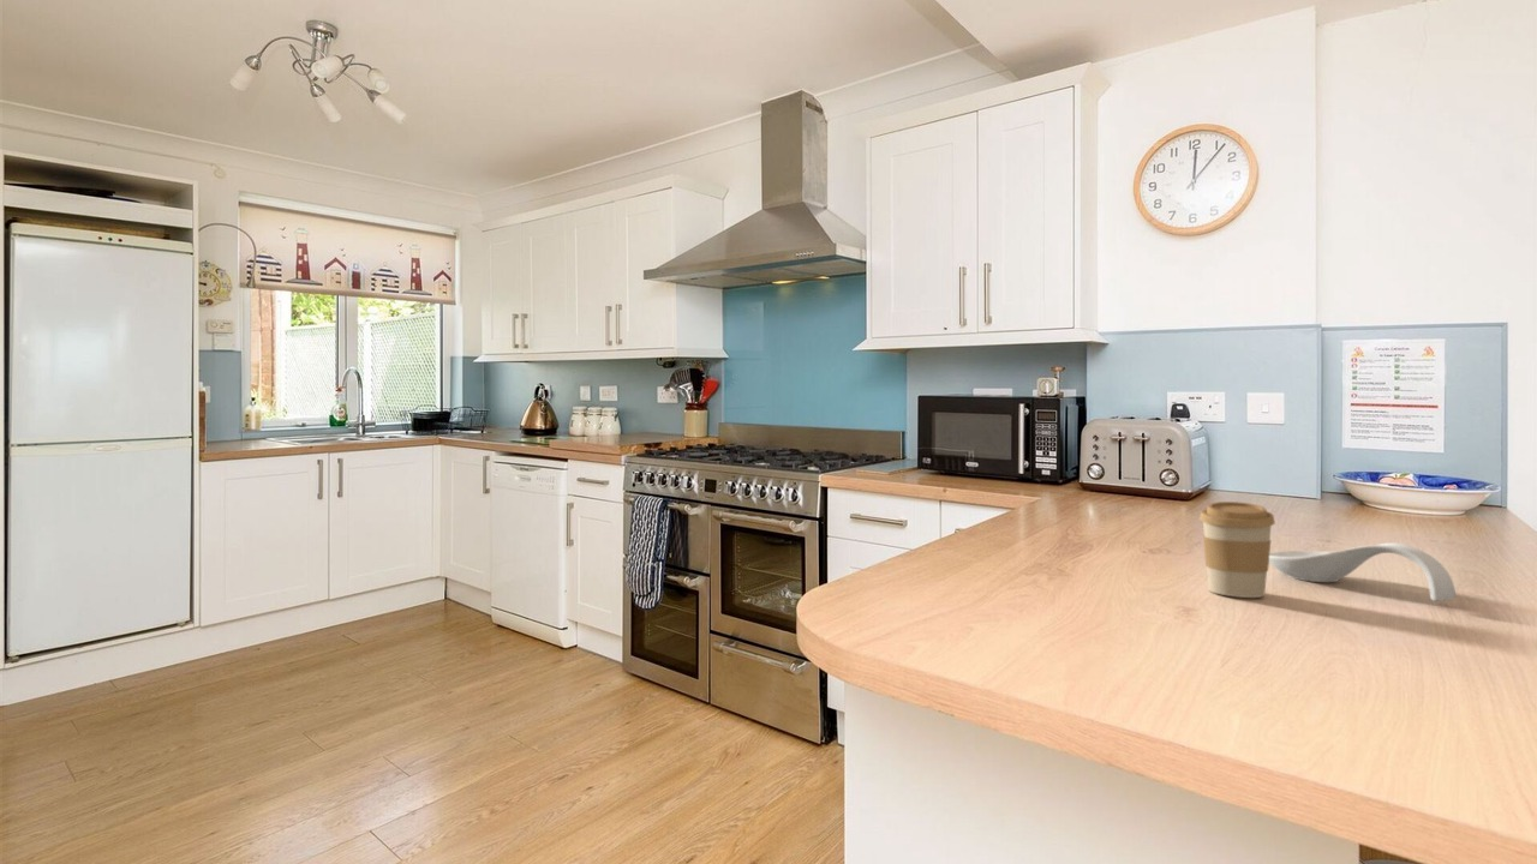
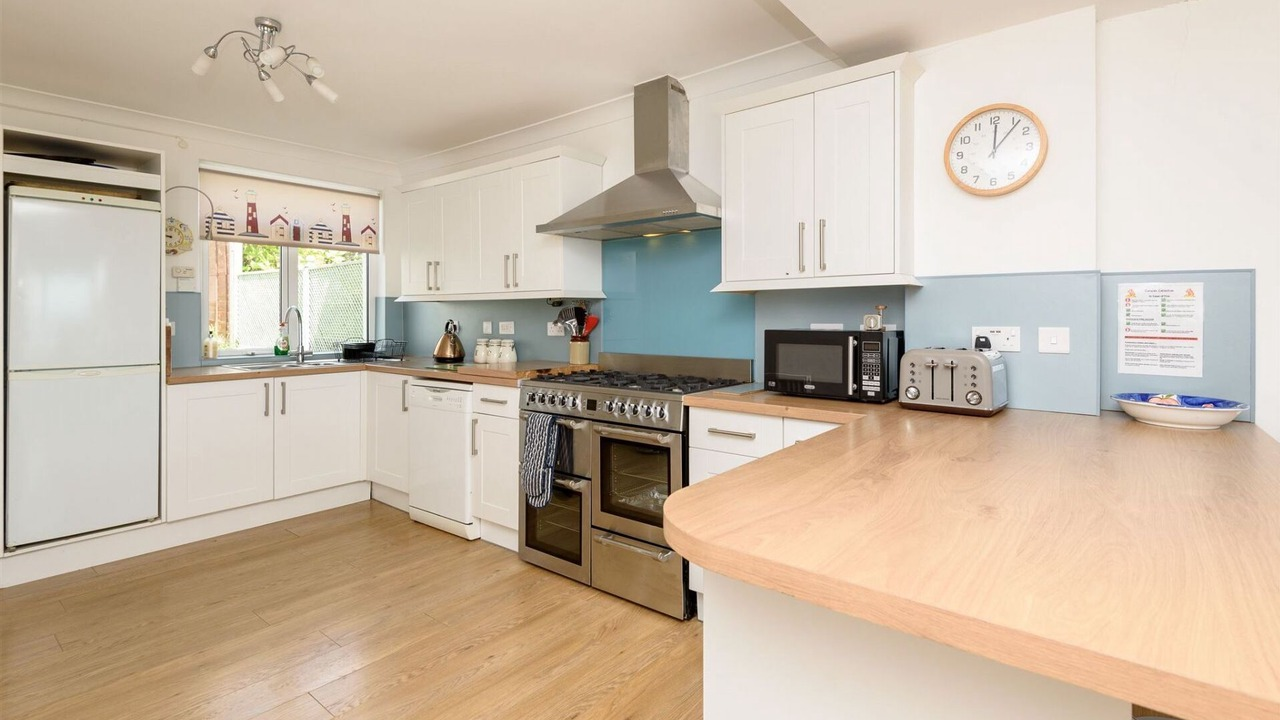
- coffee cup (1236, 547)
- spoon rest (1352, 562)
